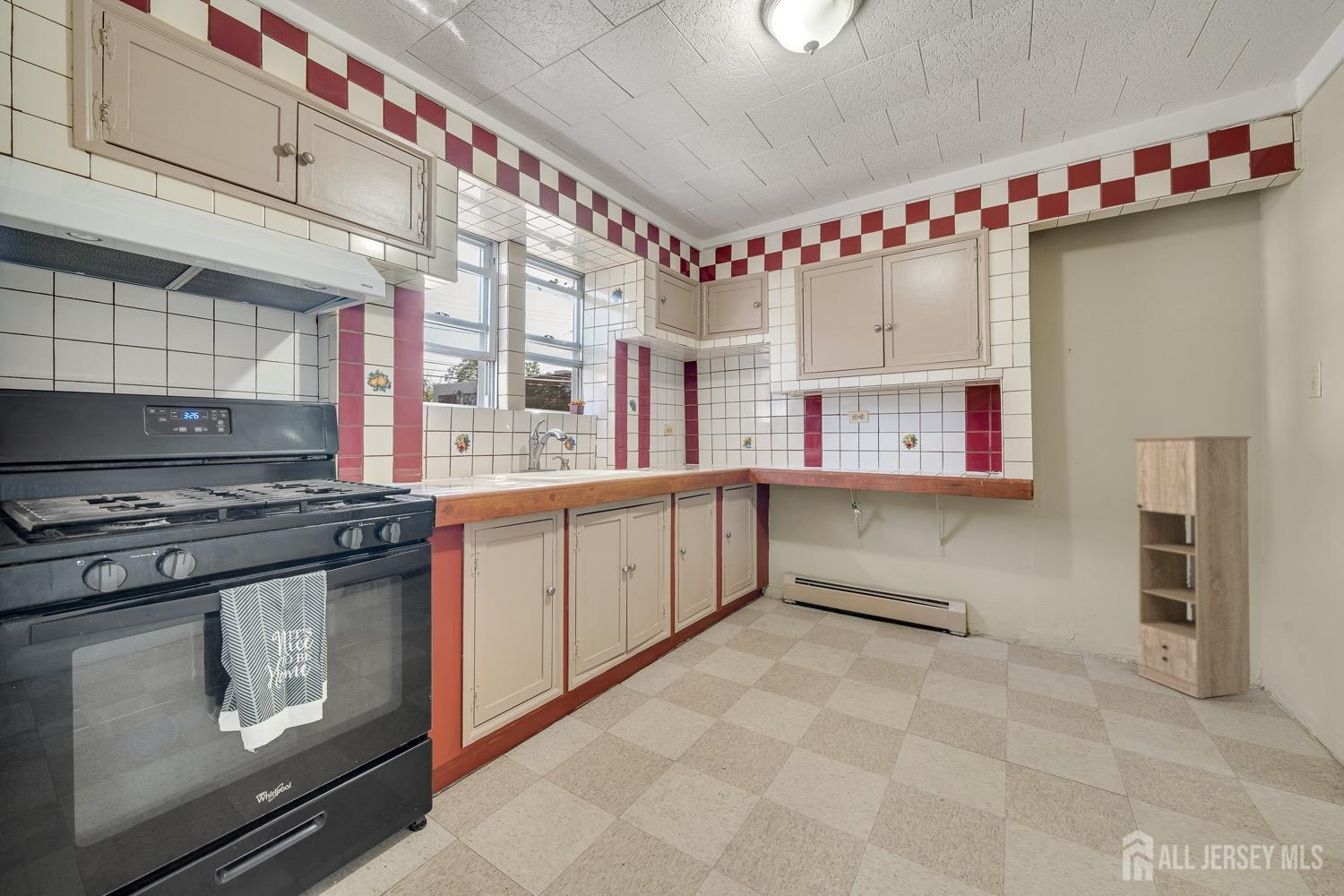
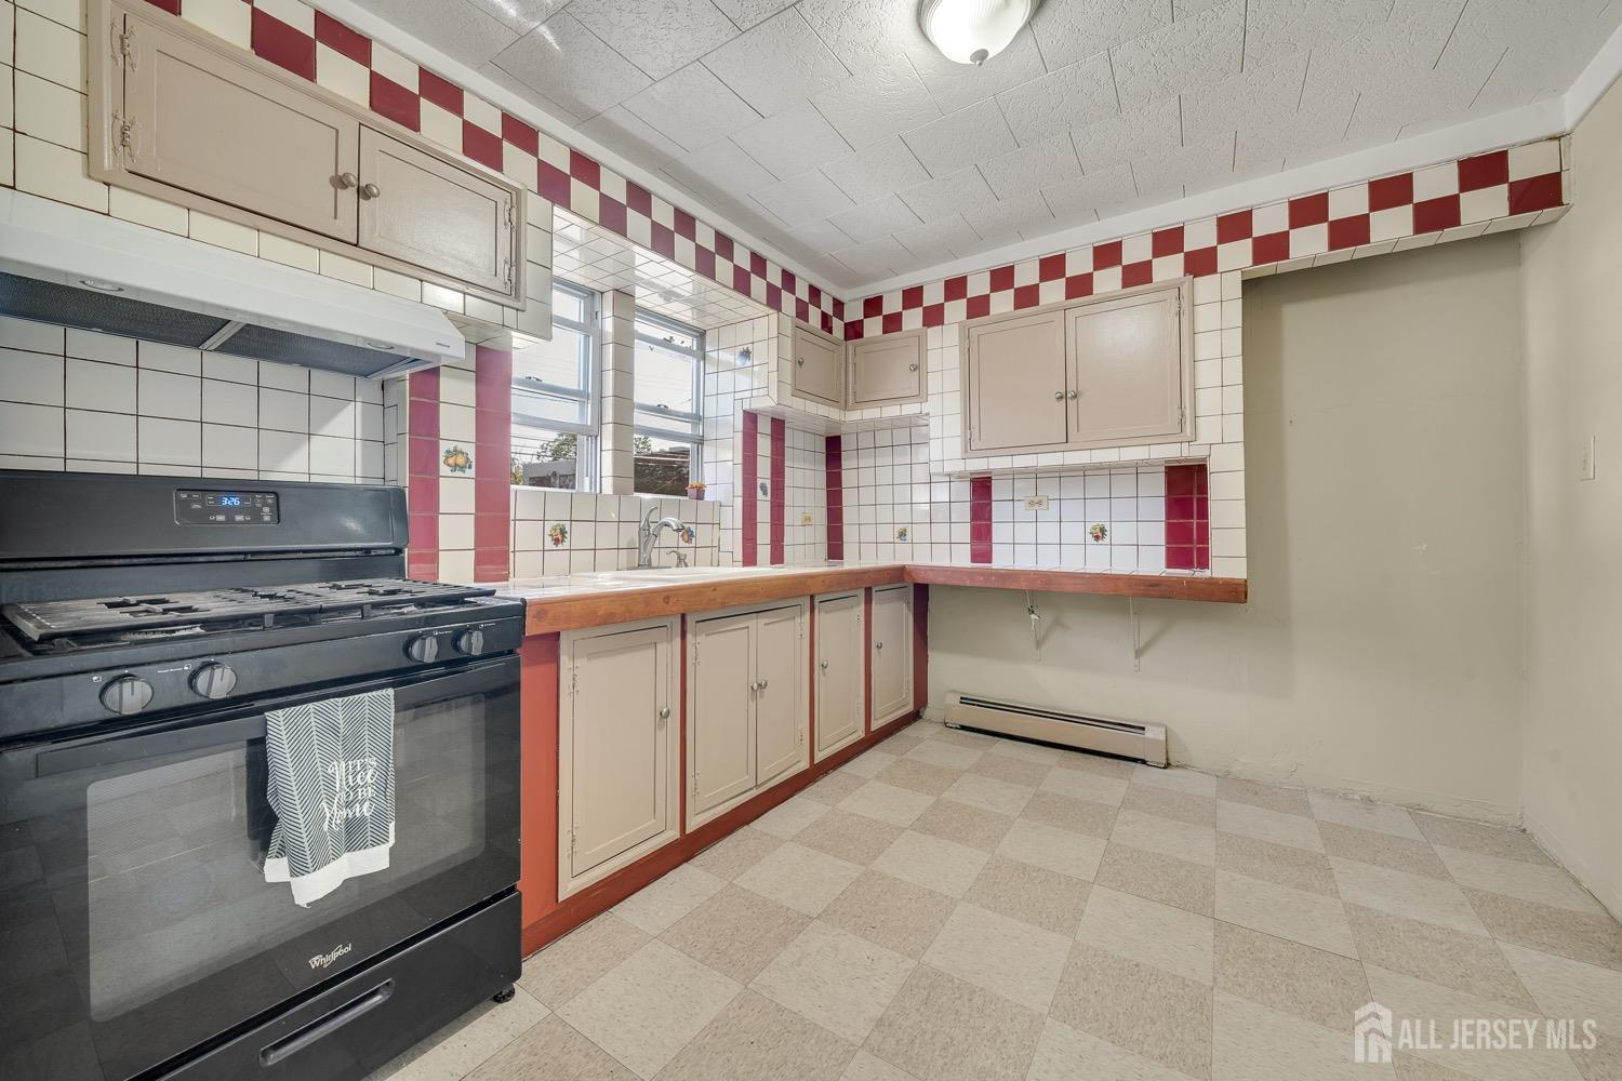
- storage cabinet (1190, 560)
